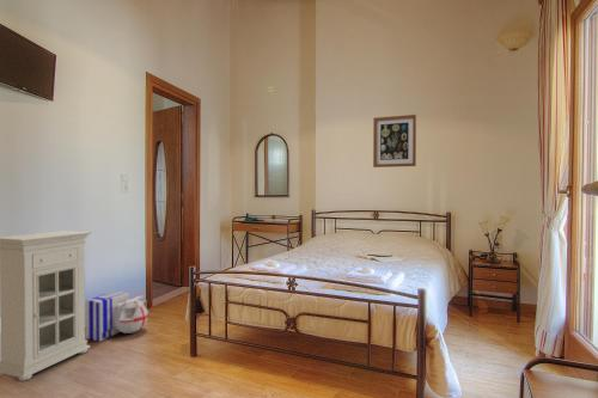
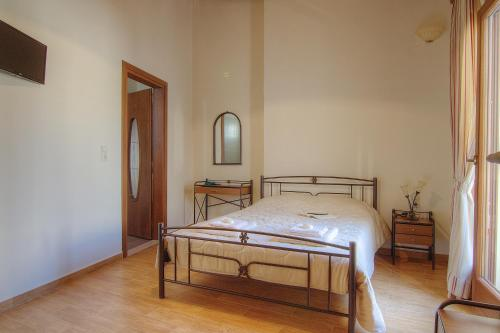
- wastebasket (121, 314)
- cabinet (47, 298)
- wall art (393, 141)
